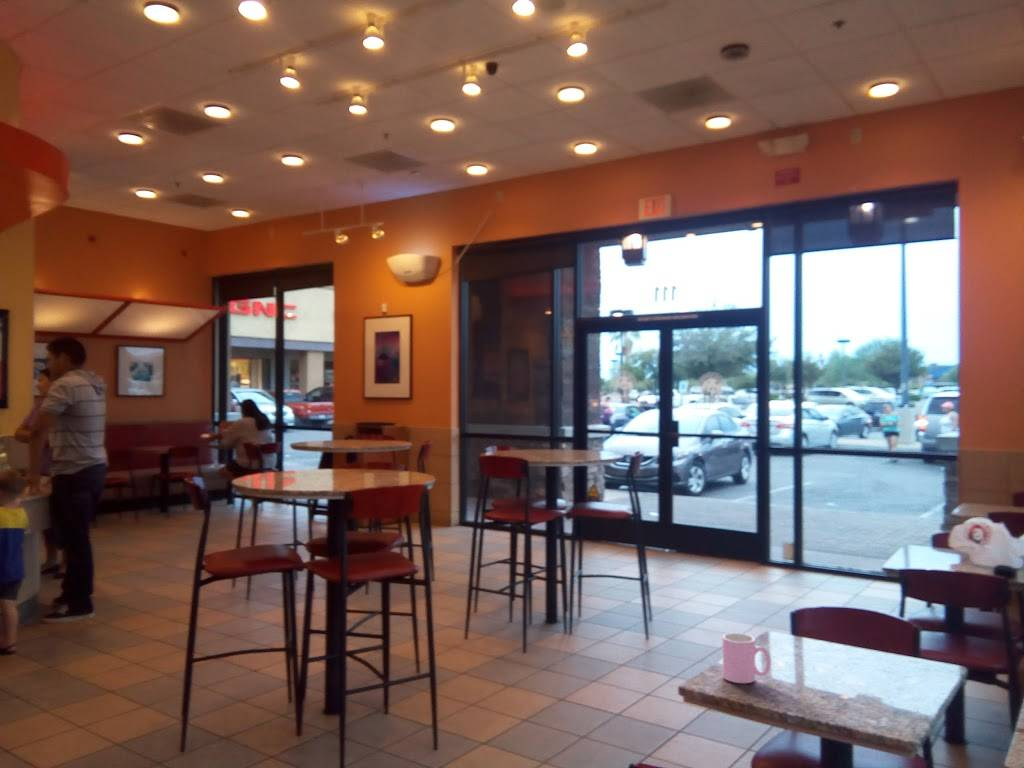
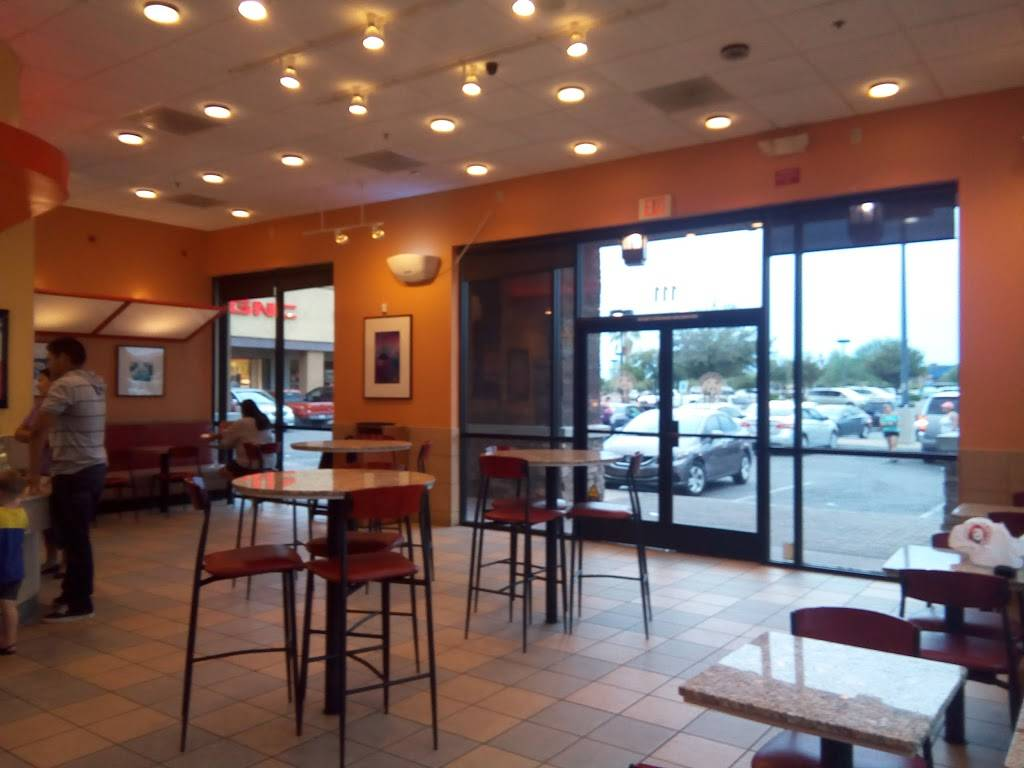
- cup (746, 659)
